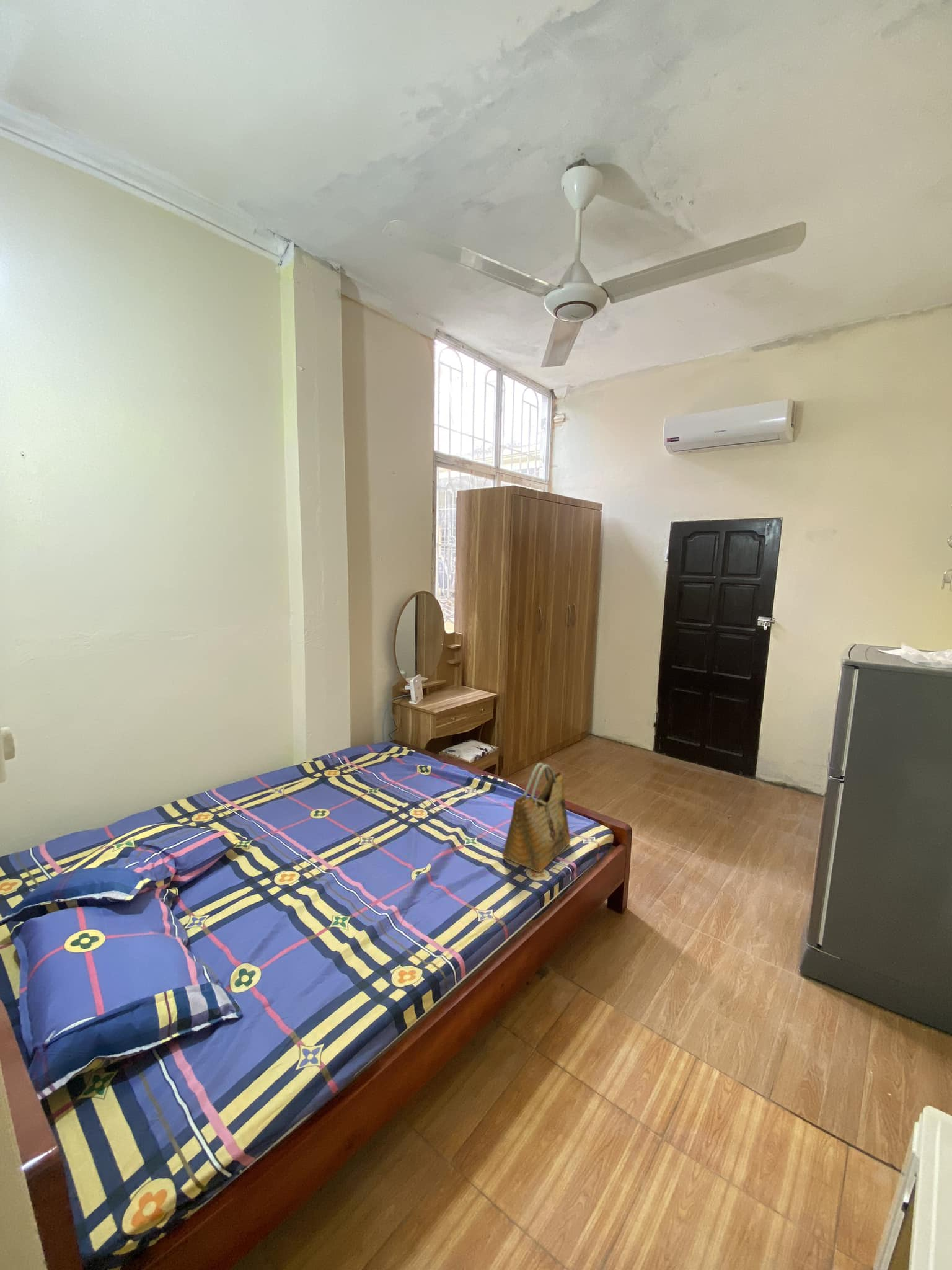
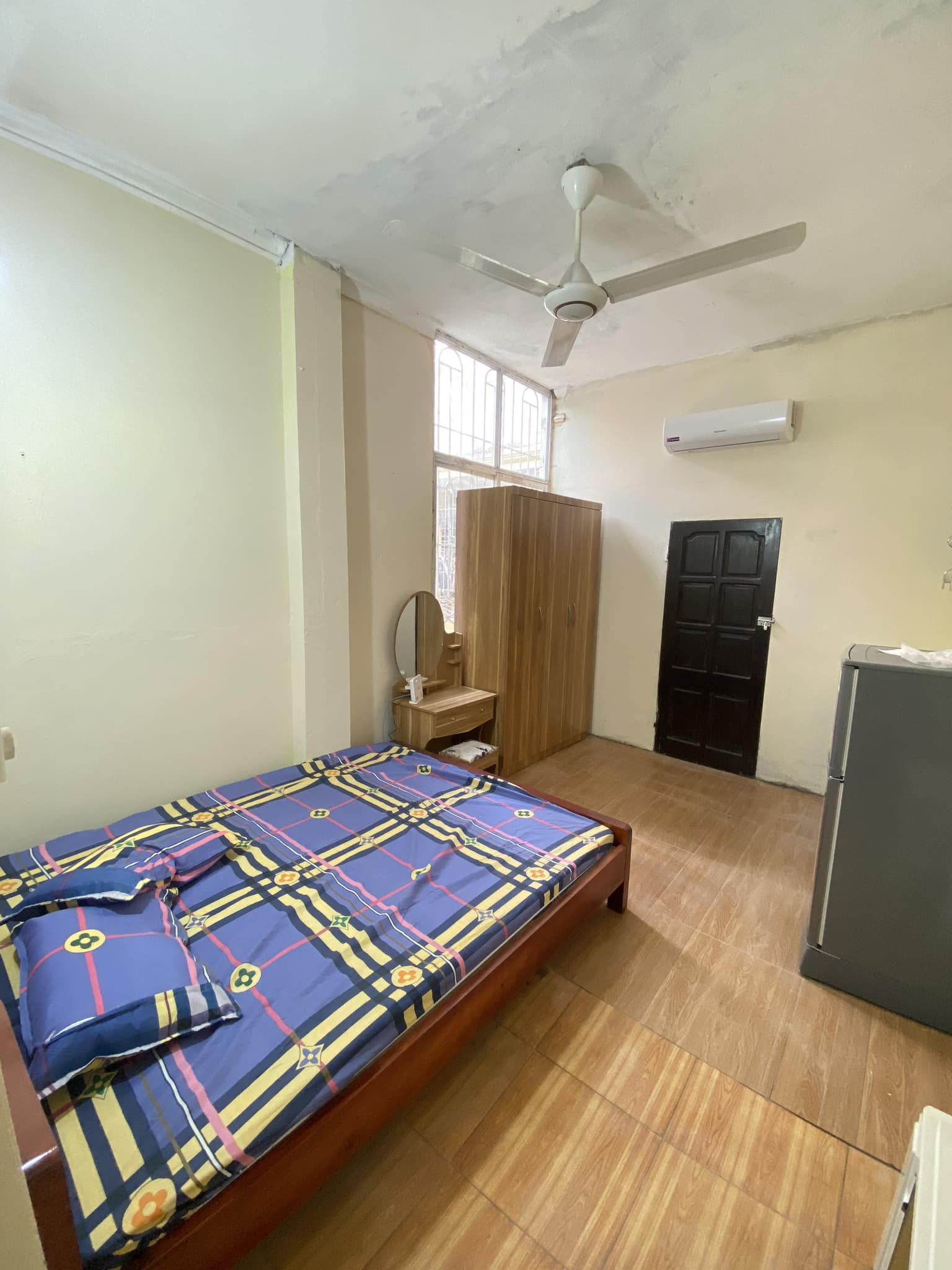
- grocery bag (539, 808)
